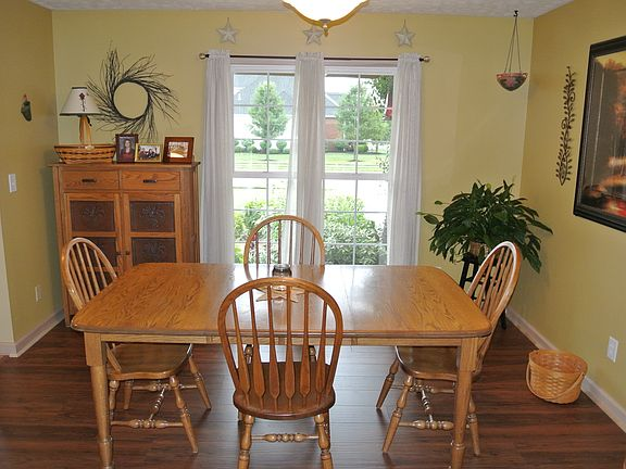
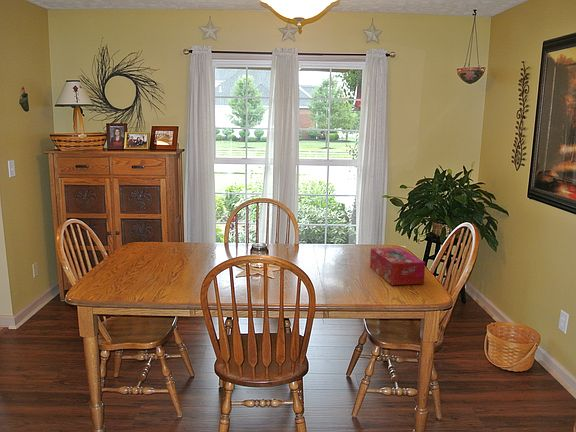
+ tissue box (396, 265)
